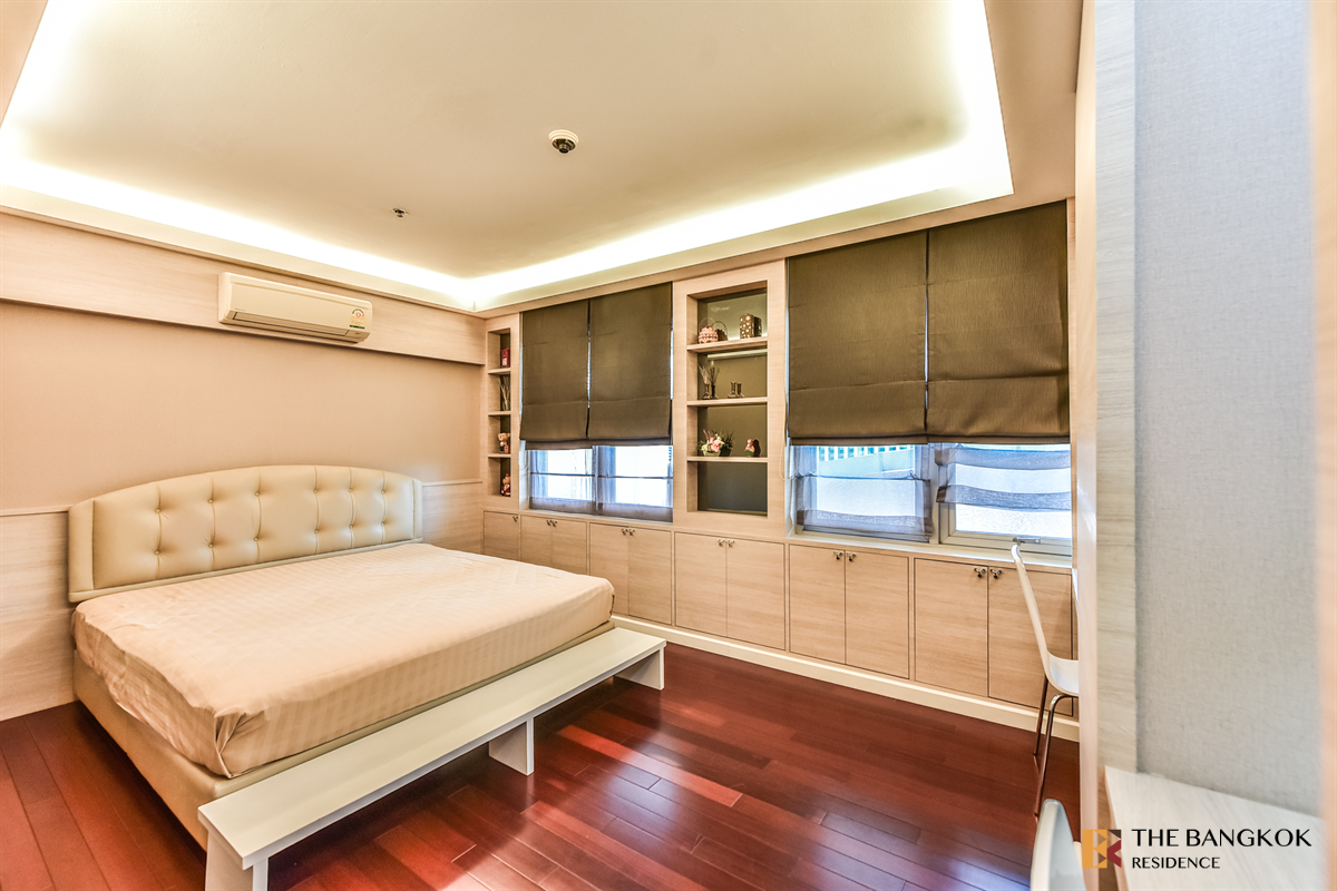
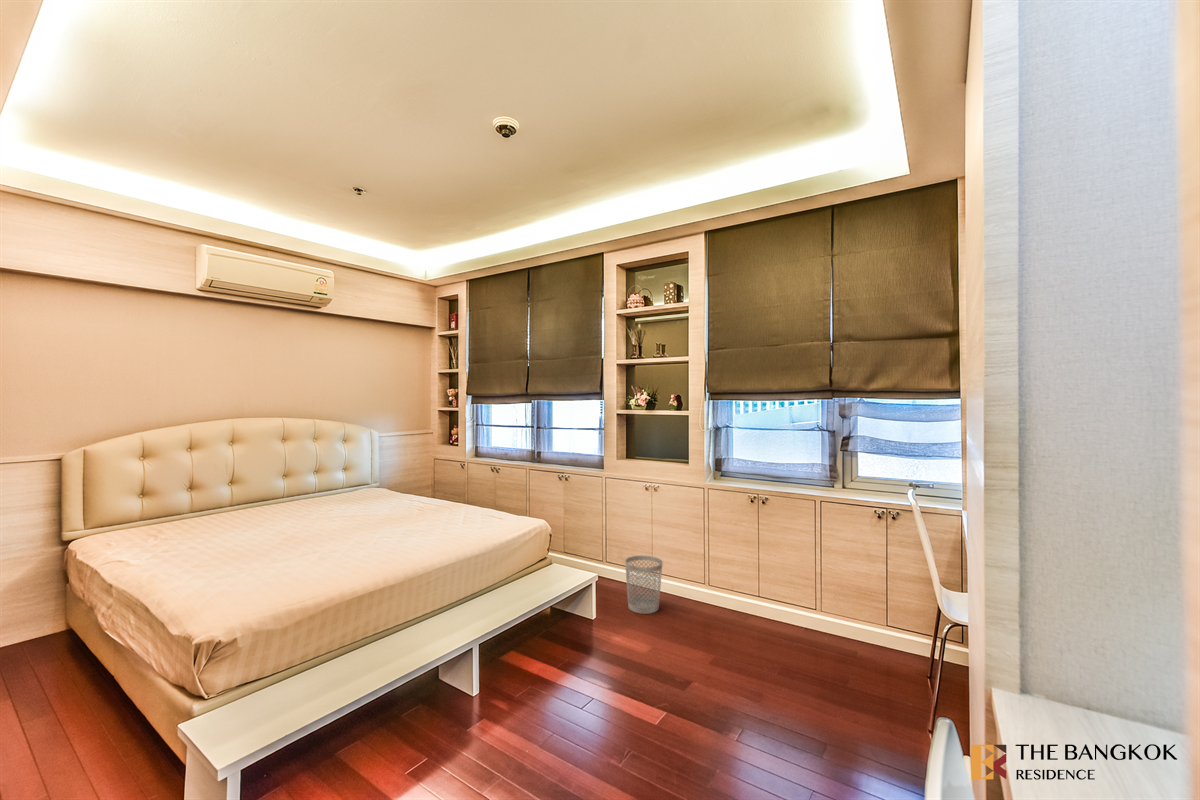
+ wastebasket (643, 584)
